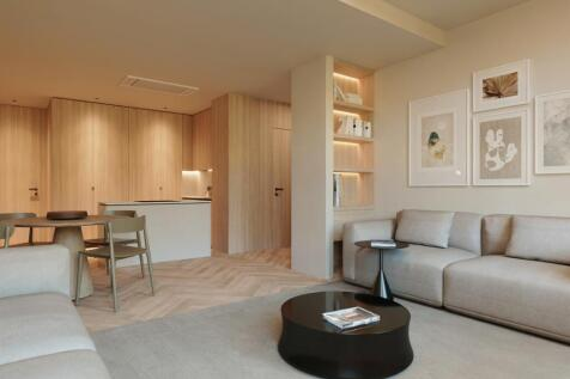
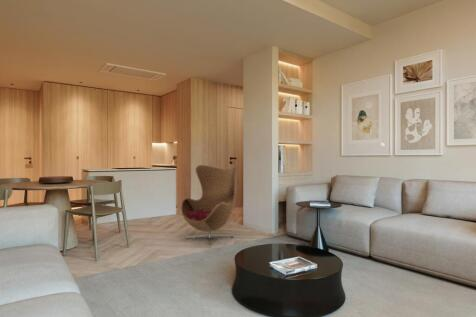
+ armchair (211, 201)
